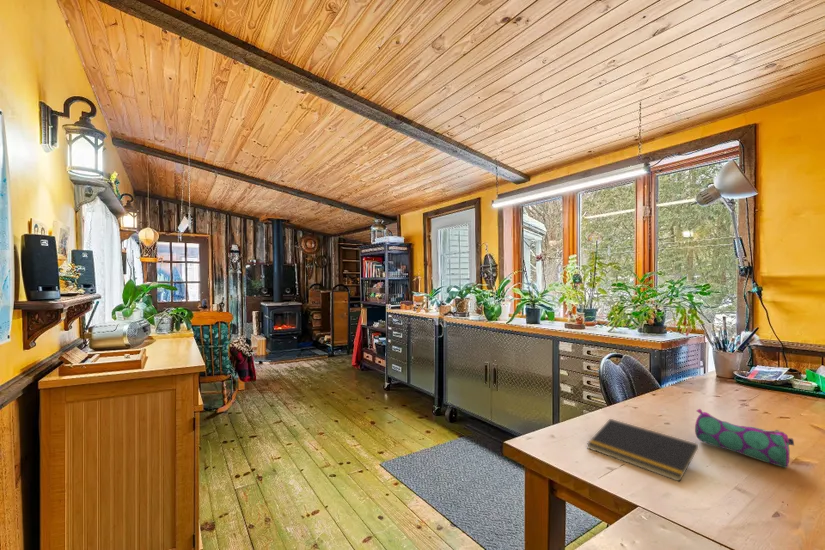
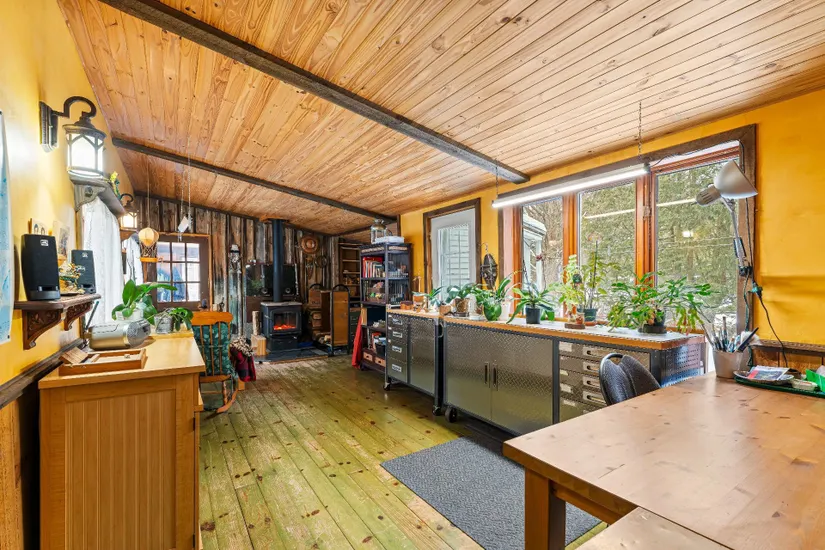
- notepad (640, 446)
- pencil case (740, 436)
